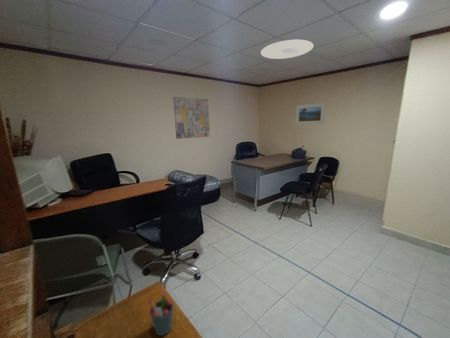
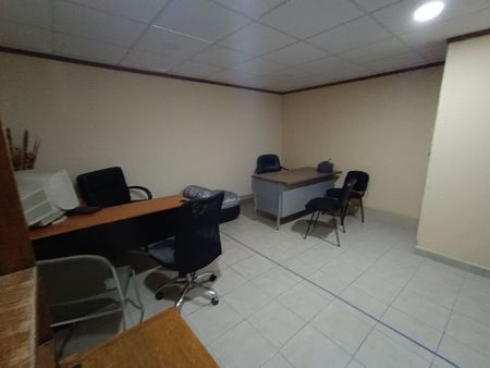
- wall art (192, 118)
- ceiling light (286, 47)
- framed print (309, 114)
- pen holder (161, 313)
